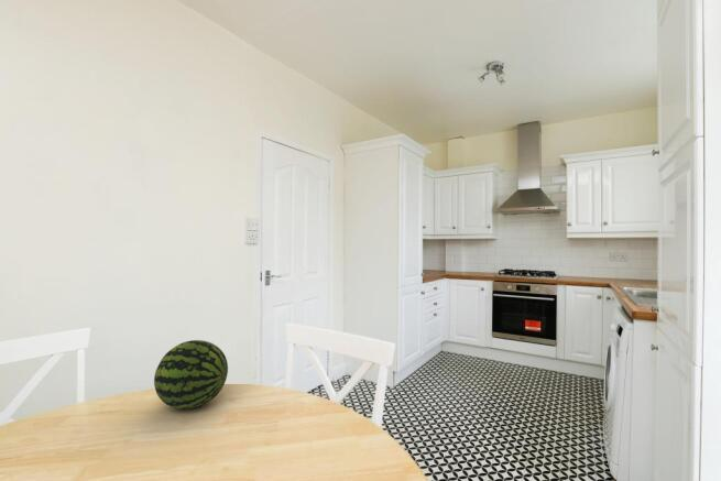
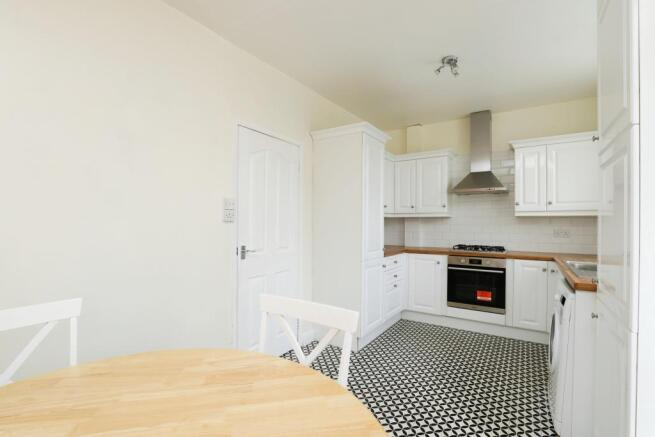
- fruit (192, 373)
